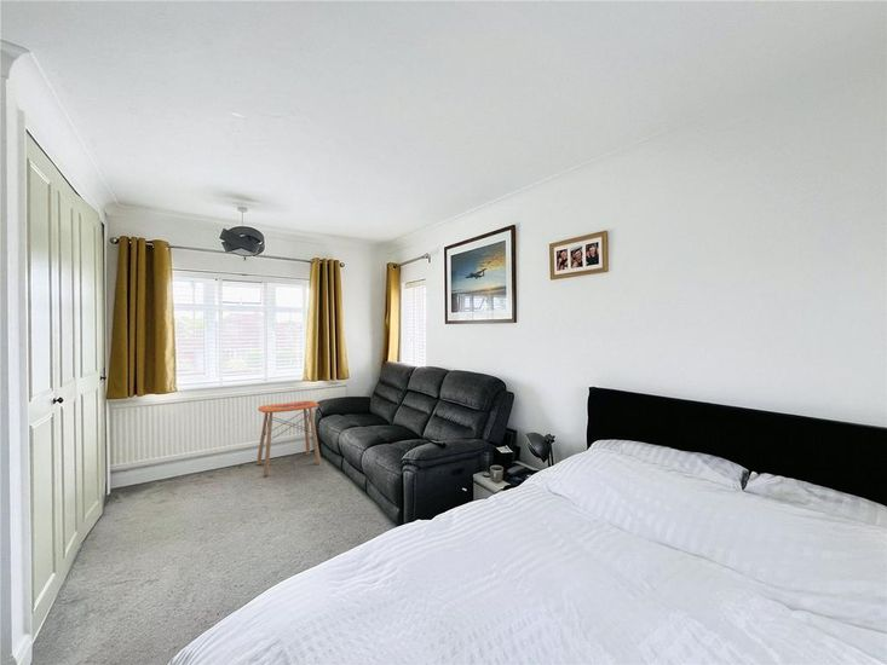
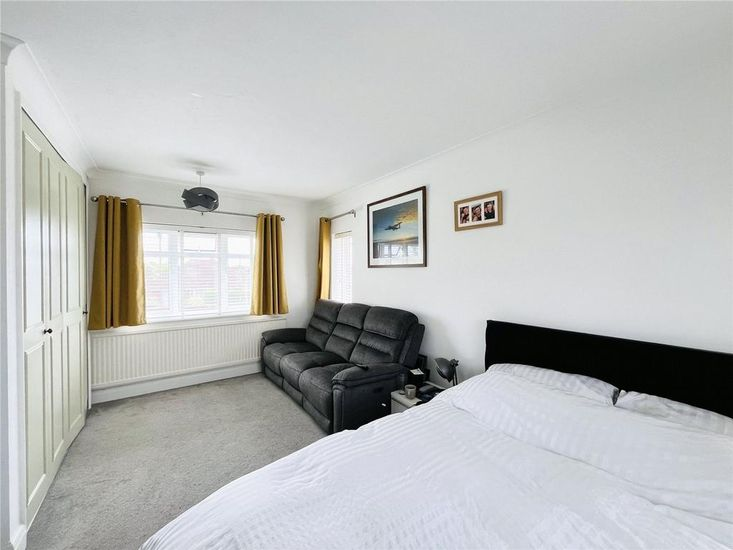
- side table (286, 429)
